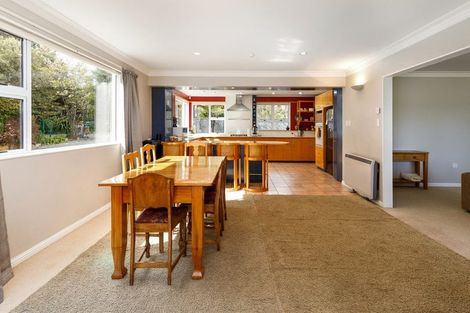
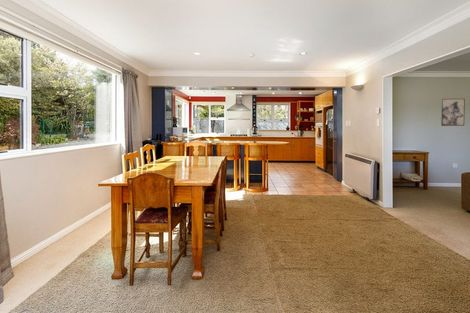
+ wall art (453, 112)
